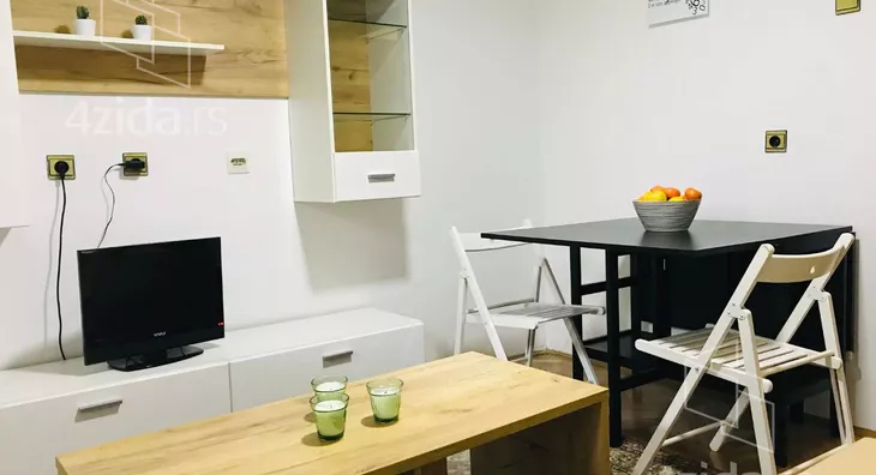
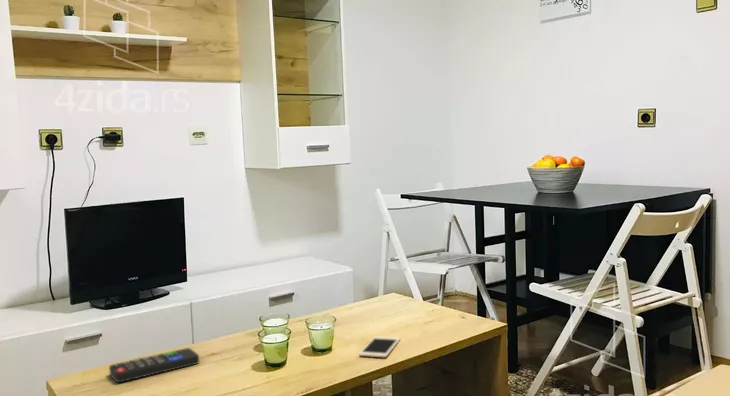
+ remote control (155, 363)
+ cell phone (380, 346)
